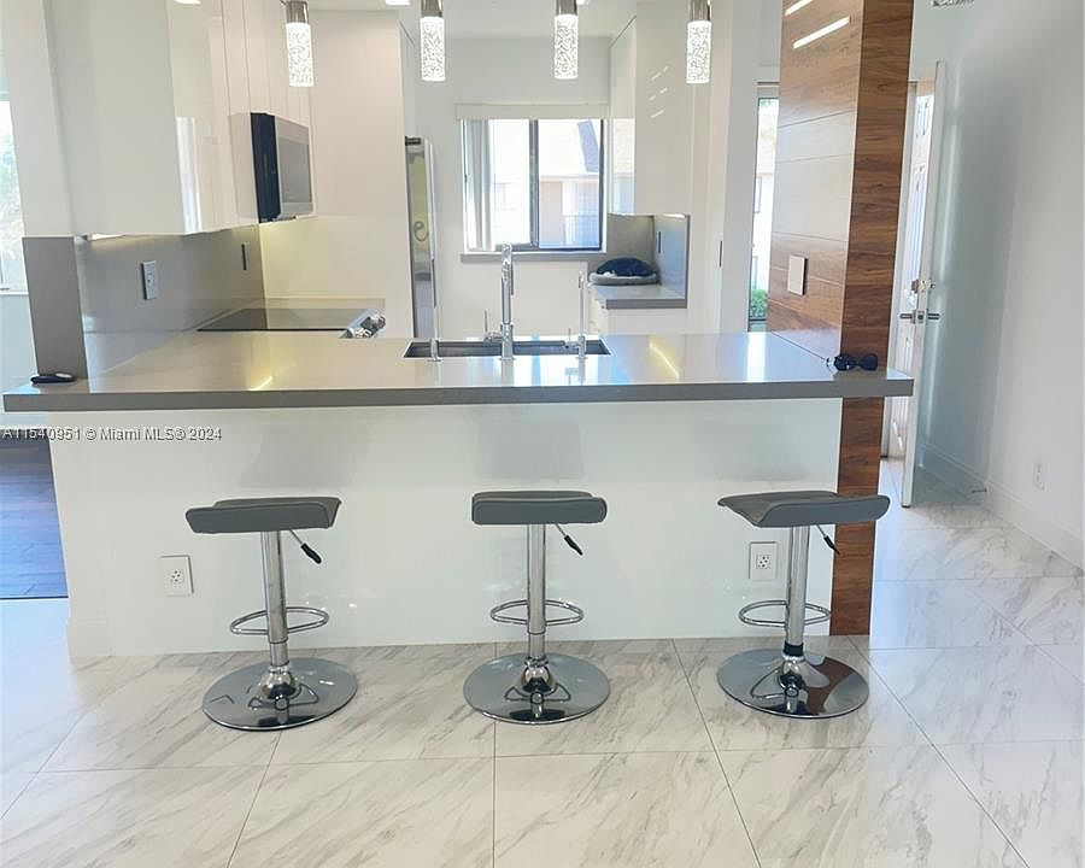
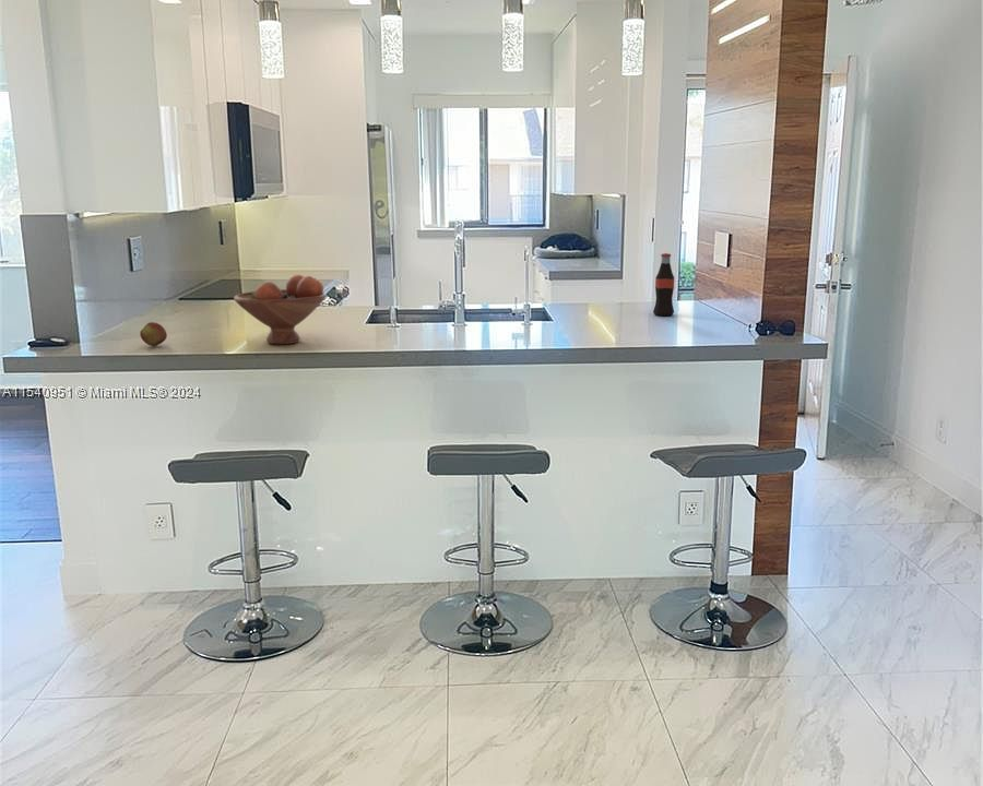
+ bottle (664, 284)
+ fruit bowl (281, 309)
+ apple (153, 334)
